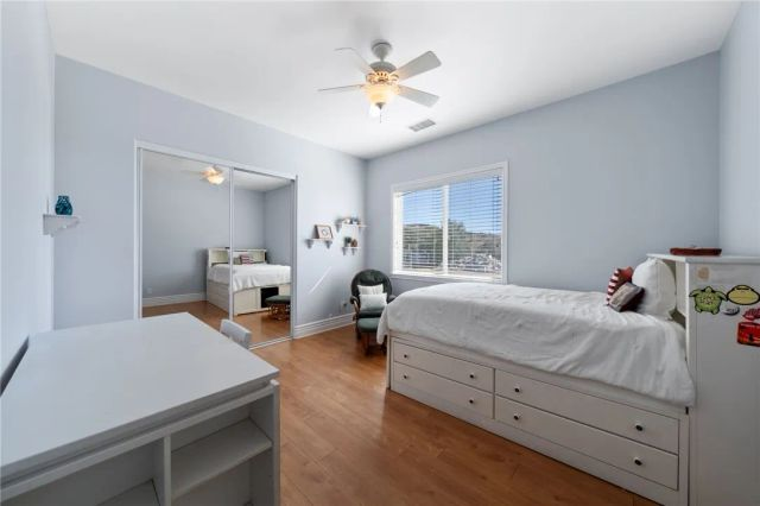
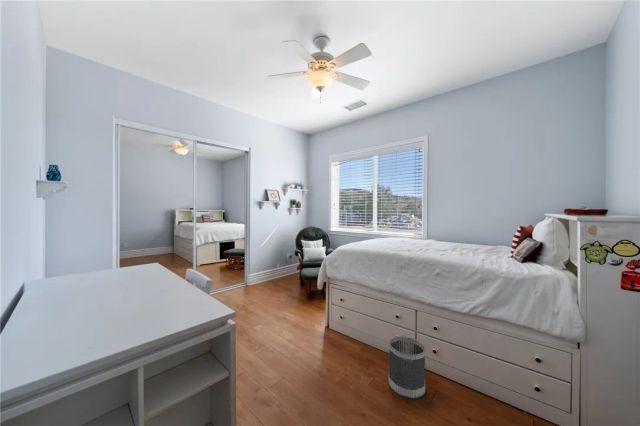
+ wastebasket (406, 365)
